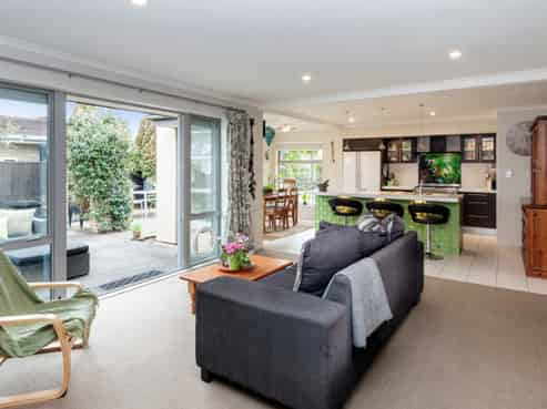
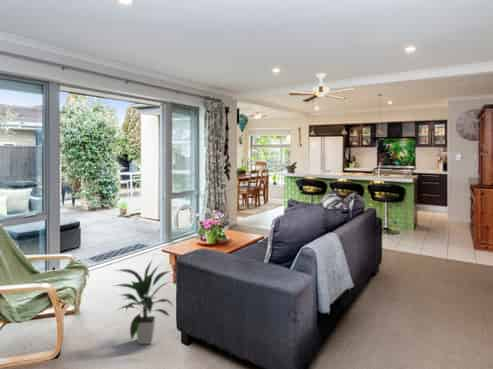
+ ceiling fan (320, 84)
+ indoor plant (143, 301)
